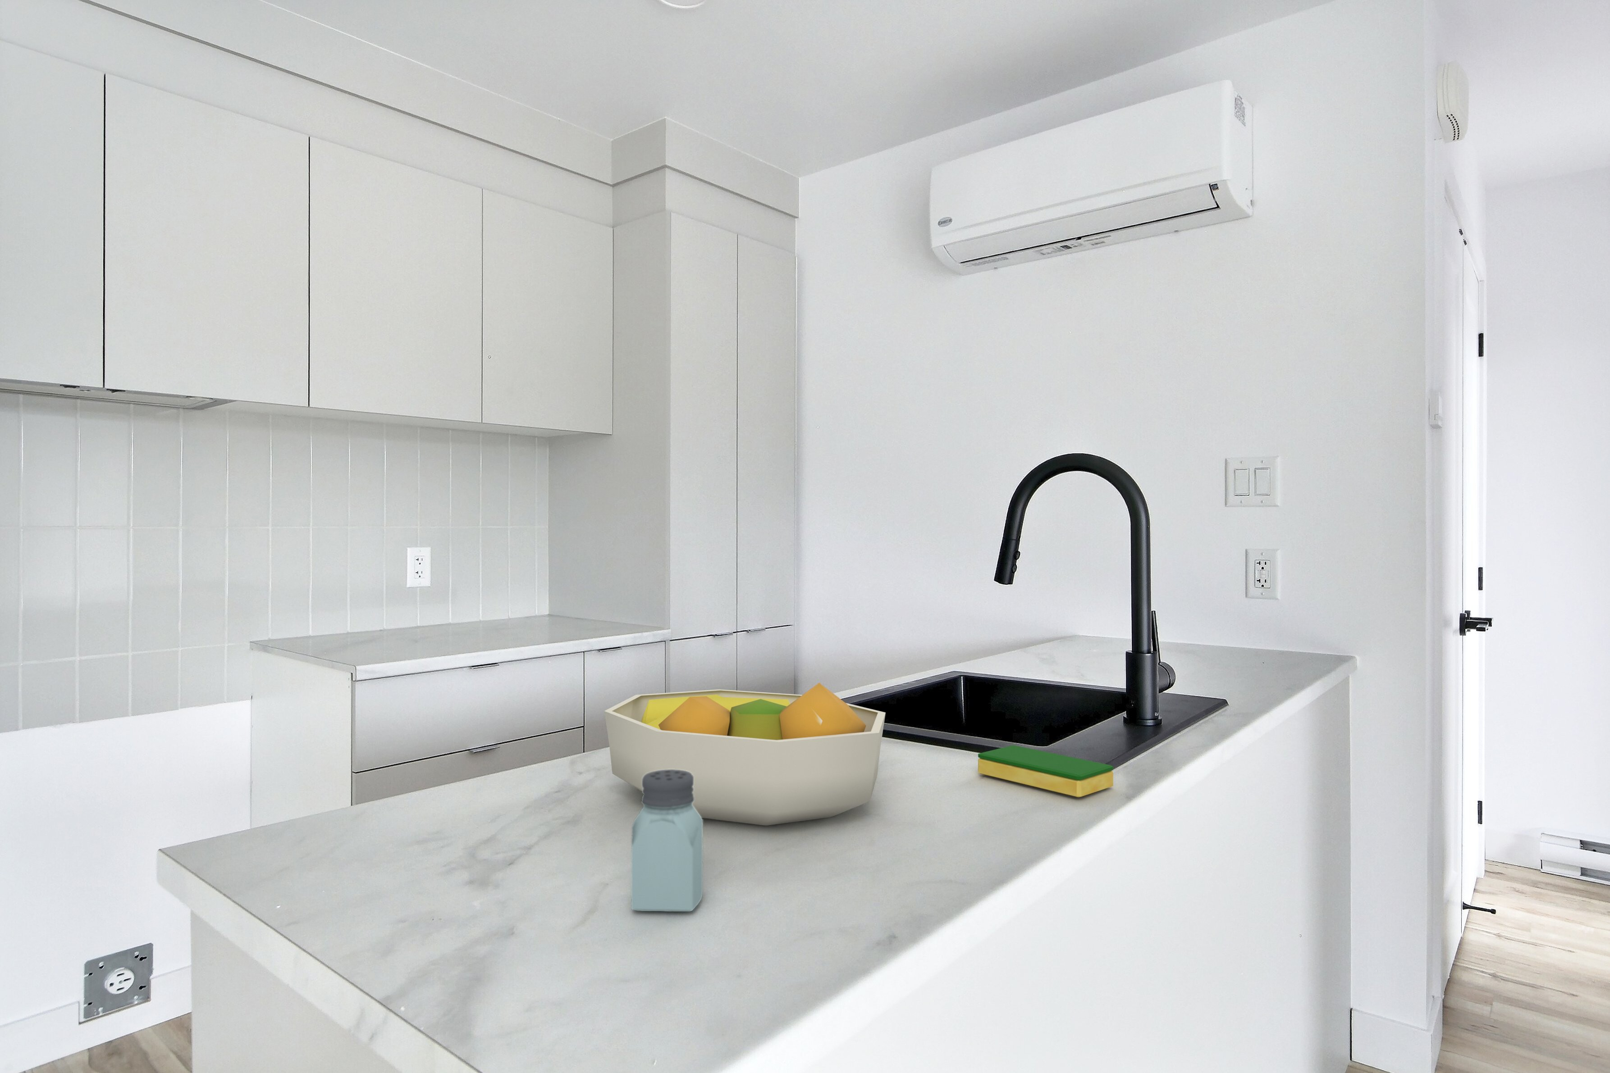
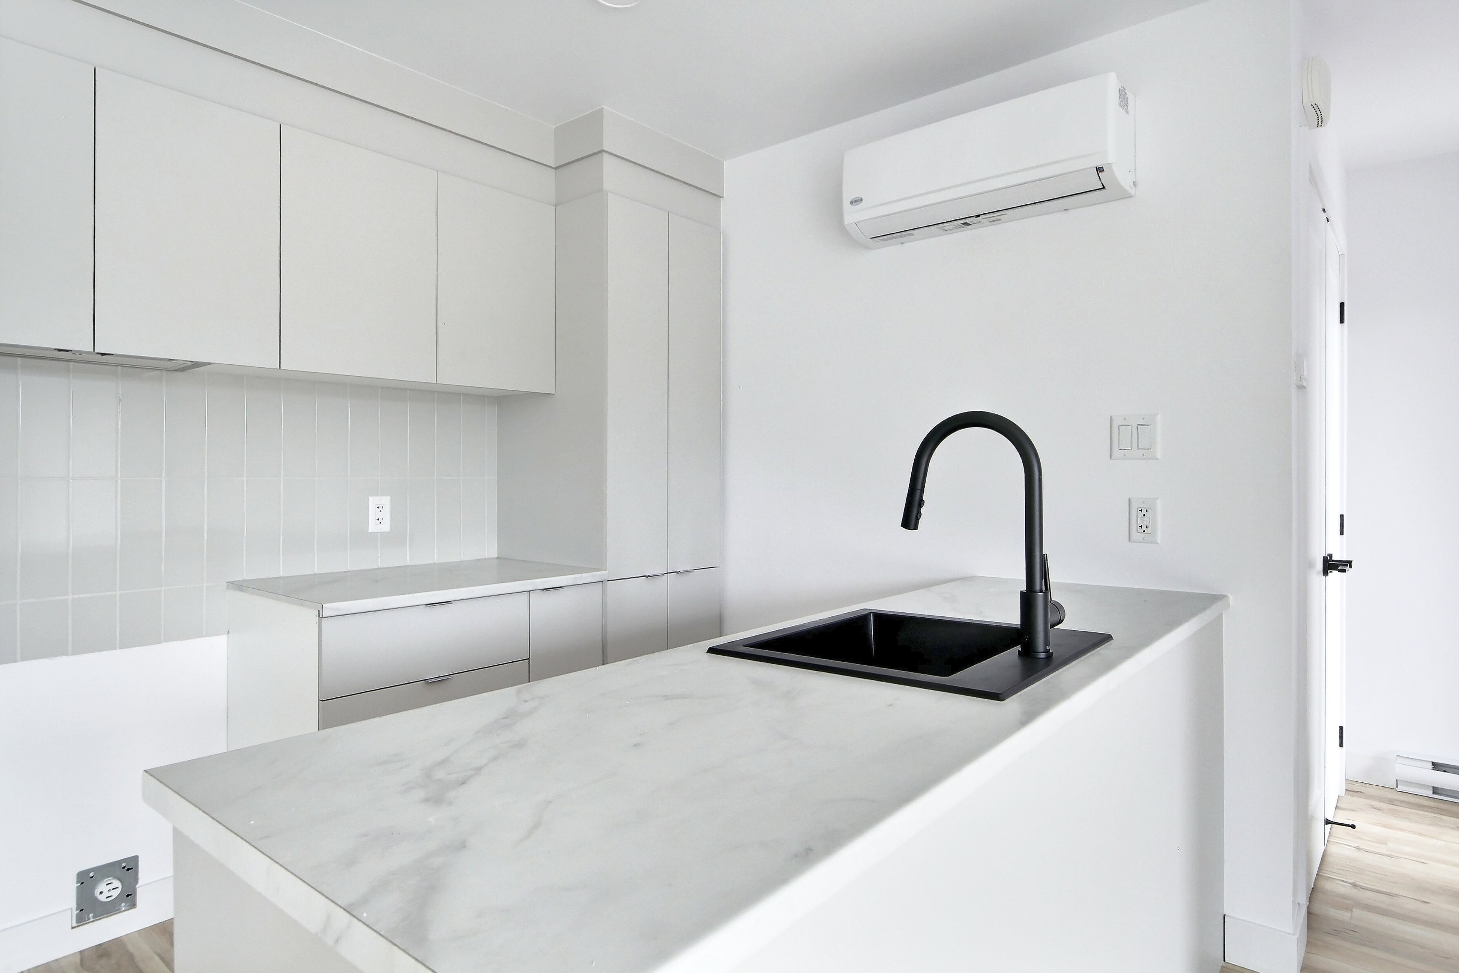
- dish sponge (1043, 769)
- fruit bowl (744, 734)
- saltshaker (667, 838)
